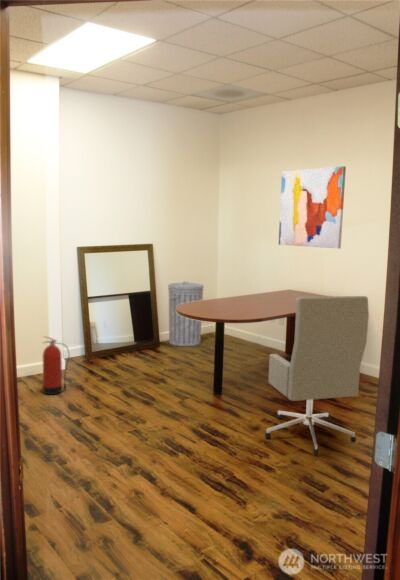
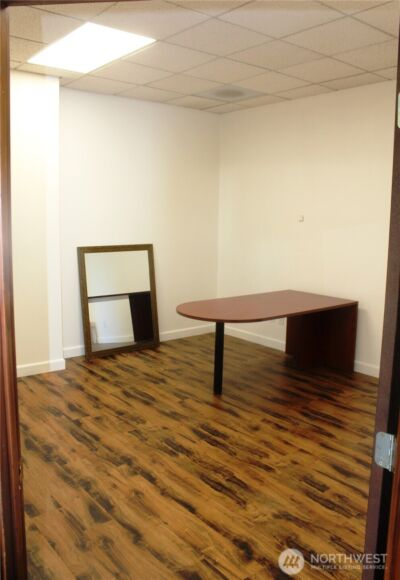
- trash can (184, 317)
- fire extinguisher (56, 363)
- wall art (309, 208)
- office chair (315, 365)
